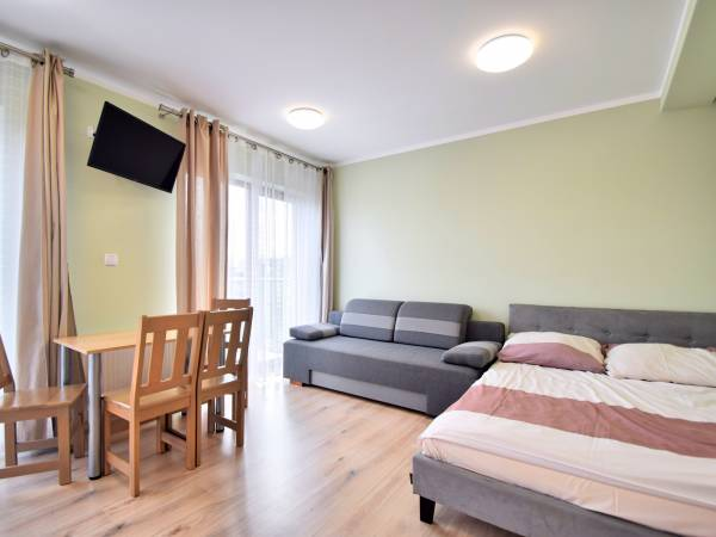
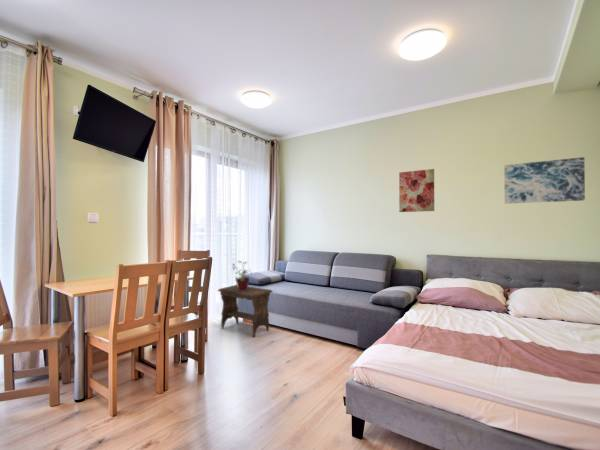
+ wall art (541, 181)
+ wall art (416, 191)
+ potted plant (240, 274)
+ footstool (243, 312)
